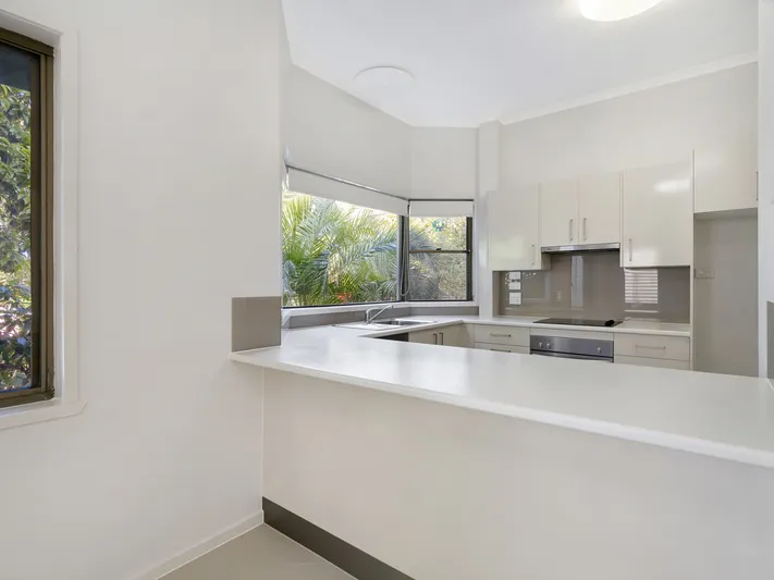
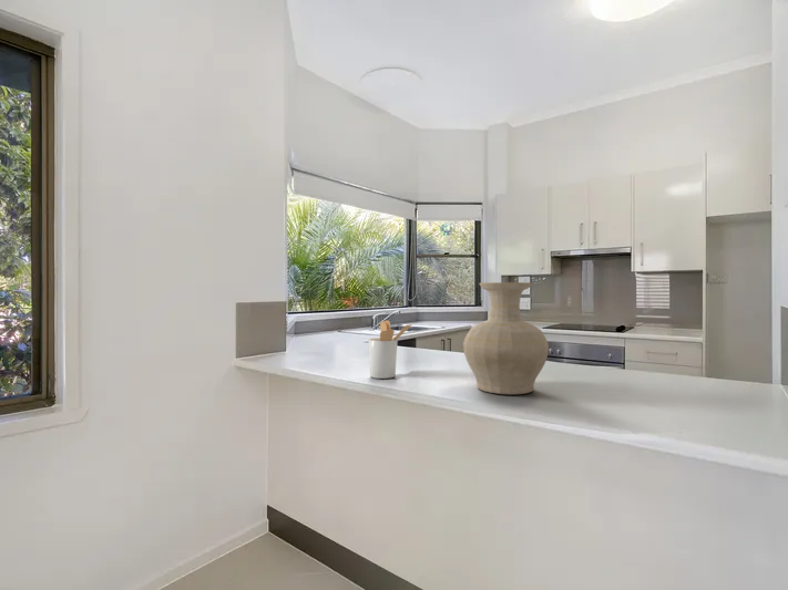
+ utensil holder (390, 349)
+ vase (504, 335)
